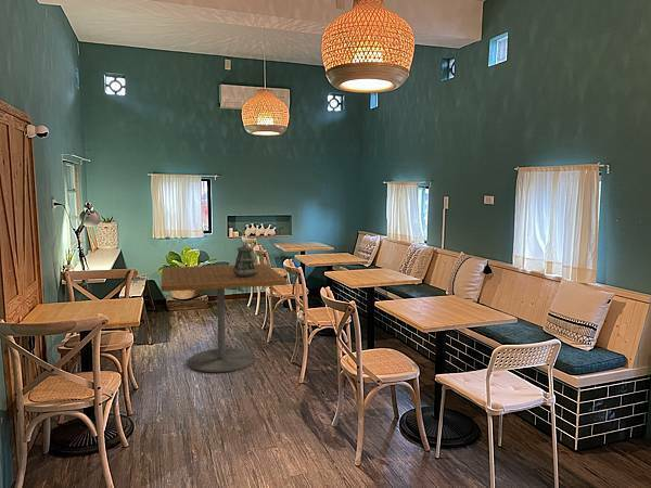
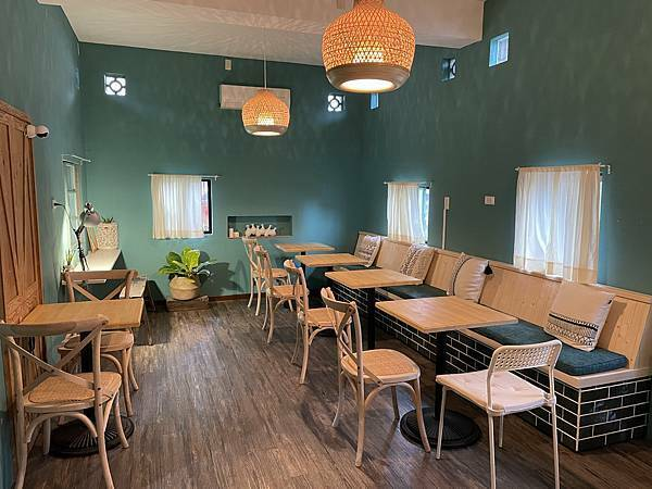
- lantern (244, 258)
- dining table (220, 317)
